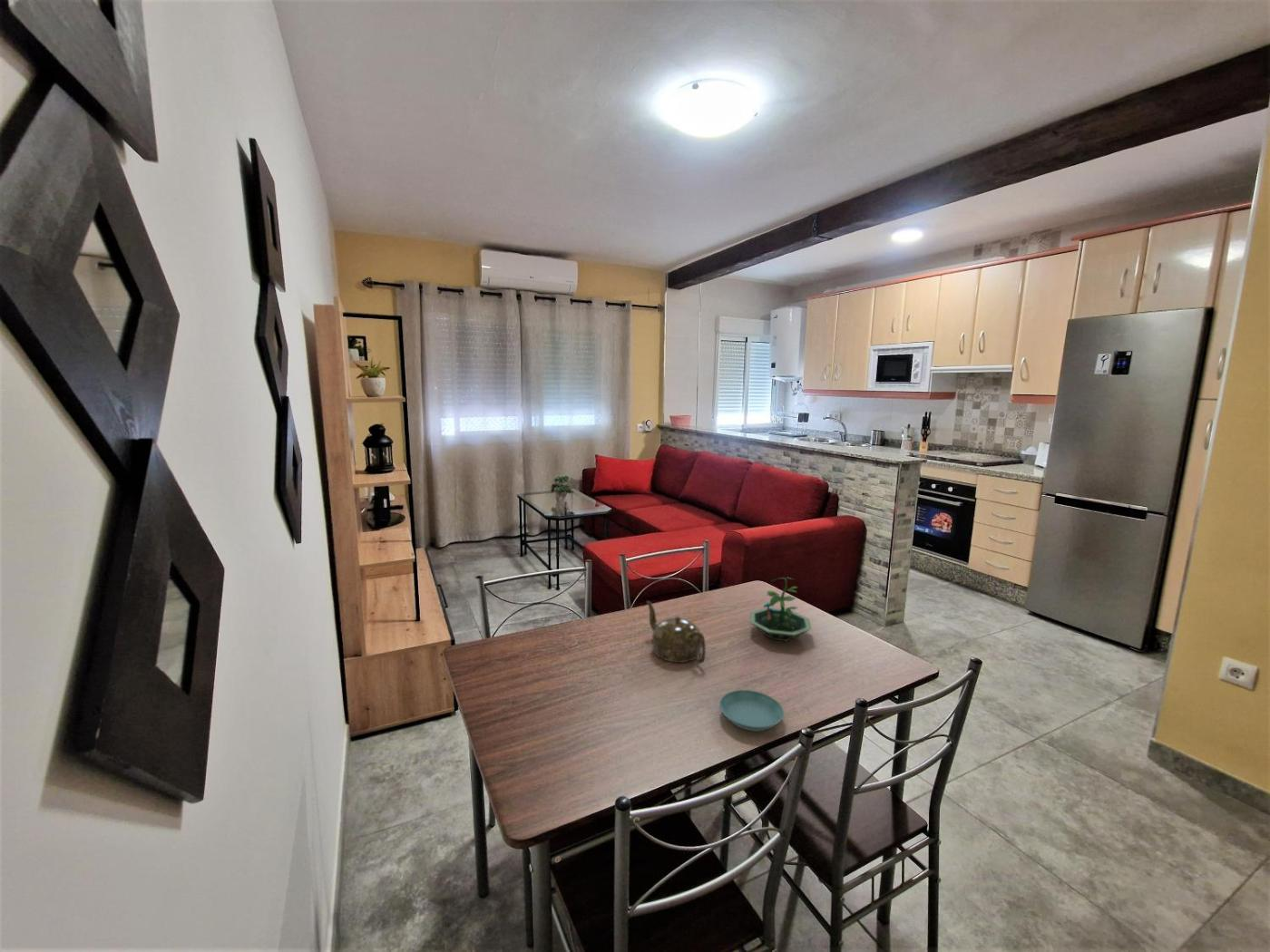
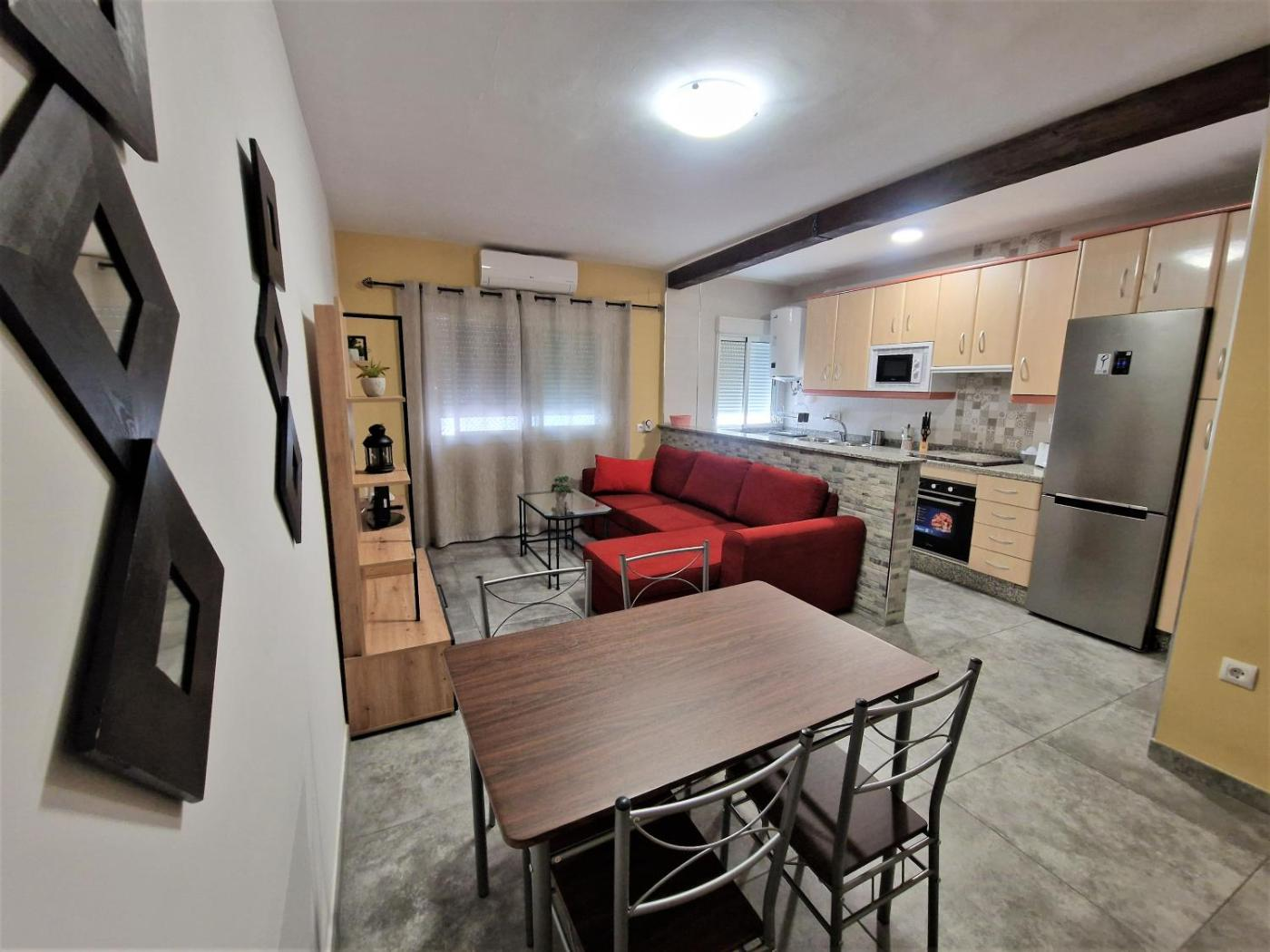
- terrarium (784, 588)
- teapot (674, 632)
- saucer (750, 712)
